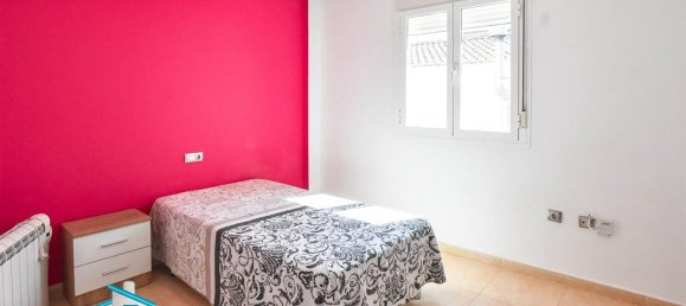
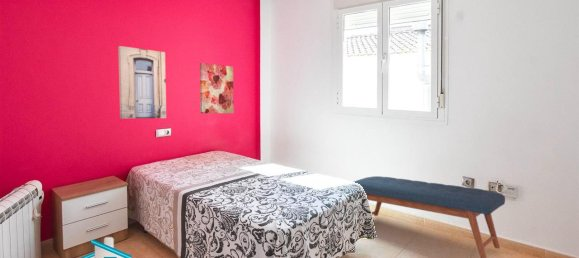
+ bench (420, 209)
+ wall art (143, 84)
+ wall art (217, 89)
